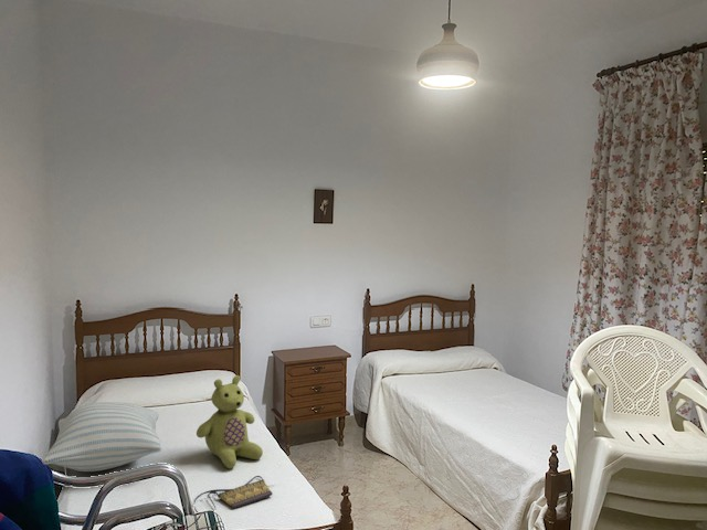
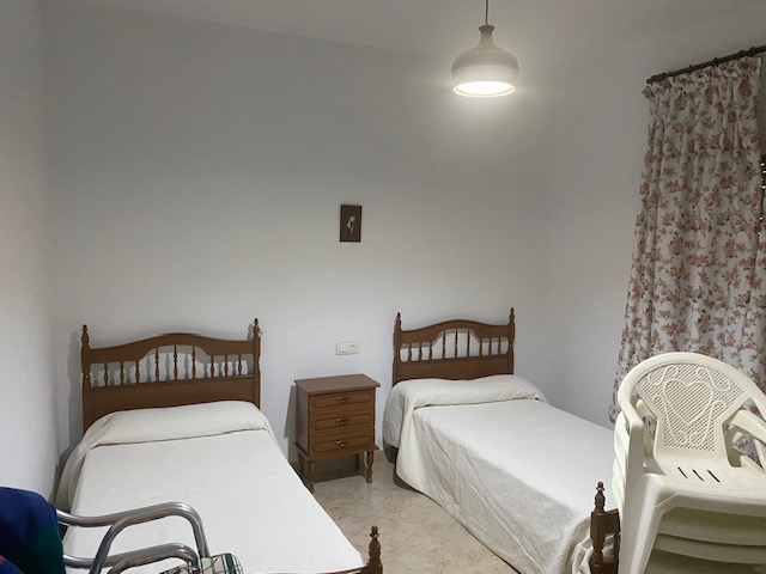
- handbag (232, 495)
- stuffed bear (233, 418)
- pillow (107, 434)
